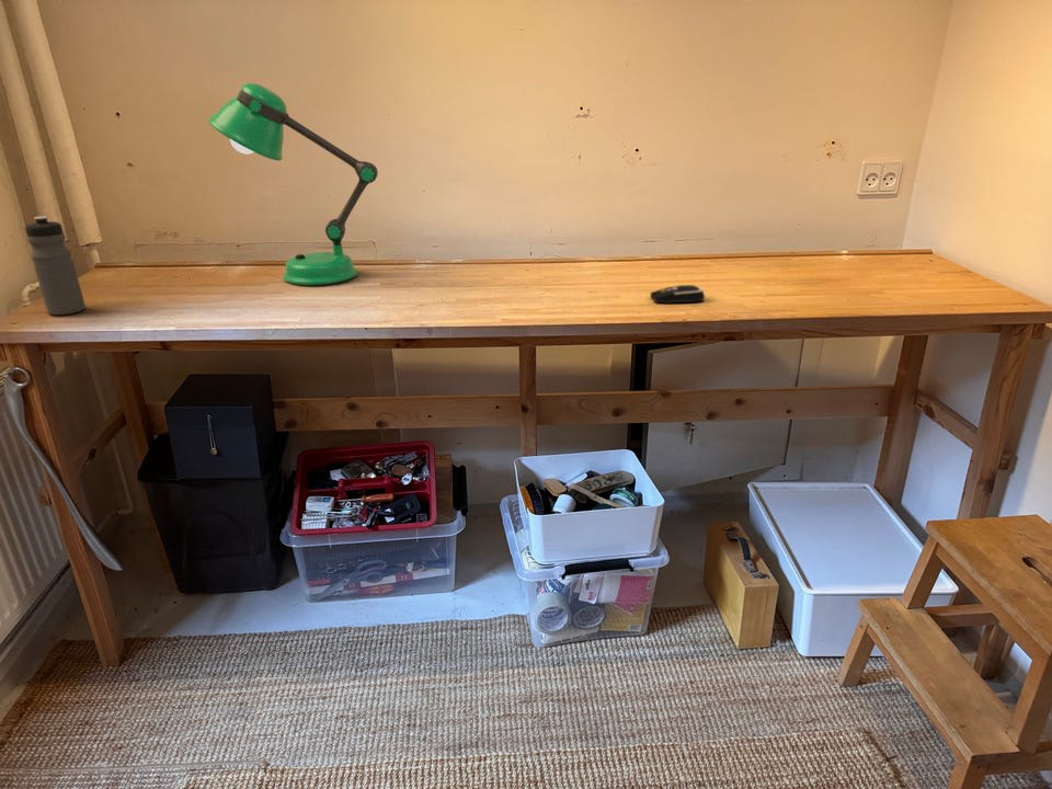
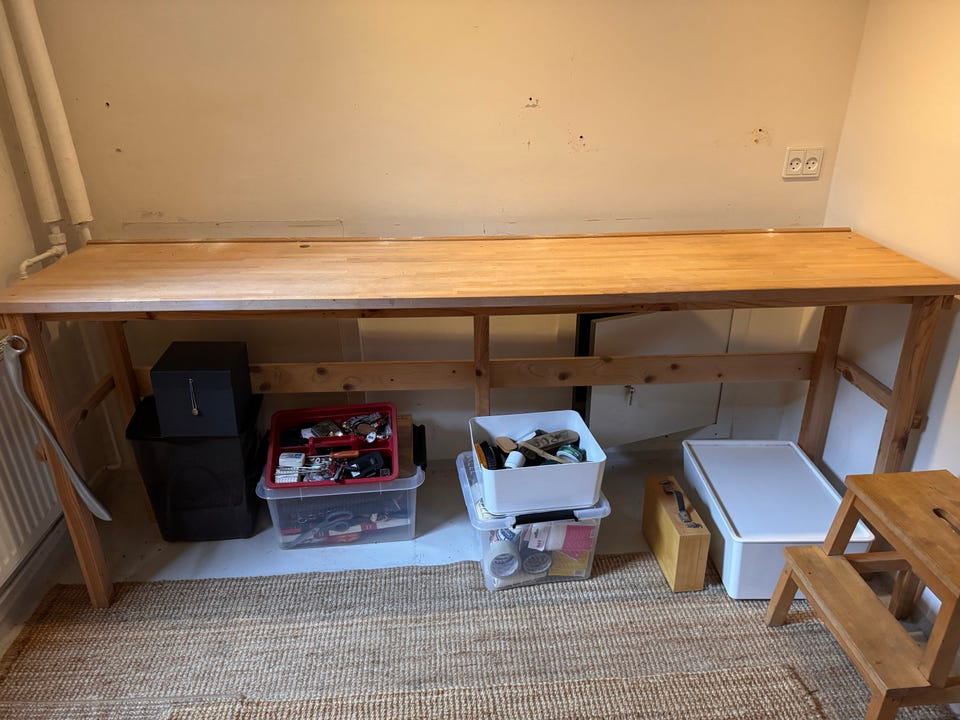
- water bottle (54, 264)
- desk lamp (281, 159)
- computer mouse (677, 293)
